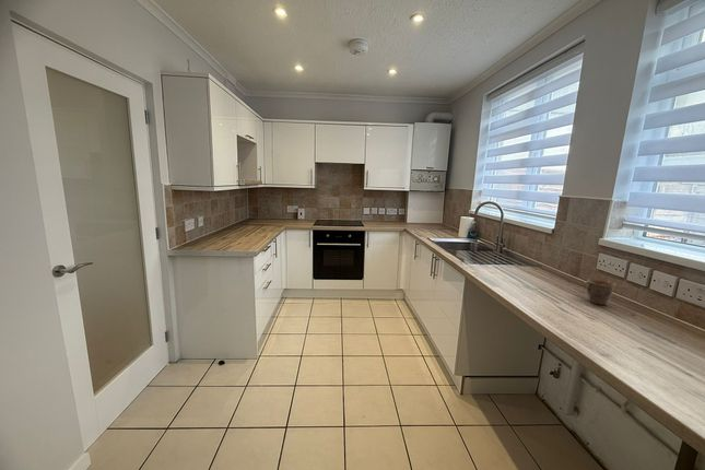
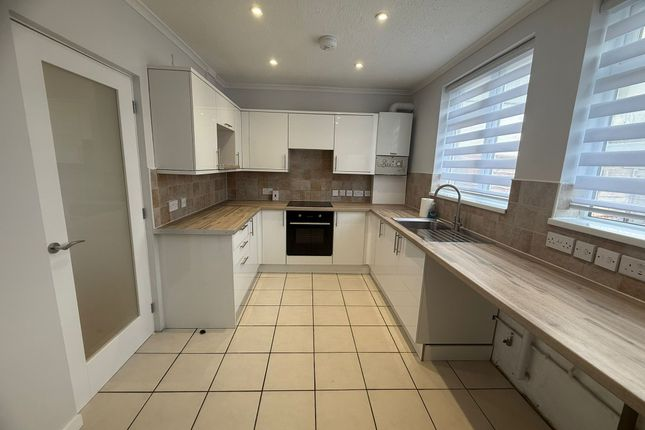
- mug (597, 291)
